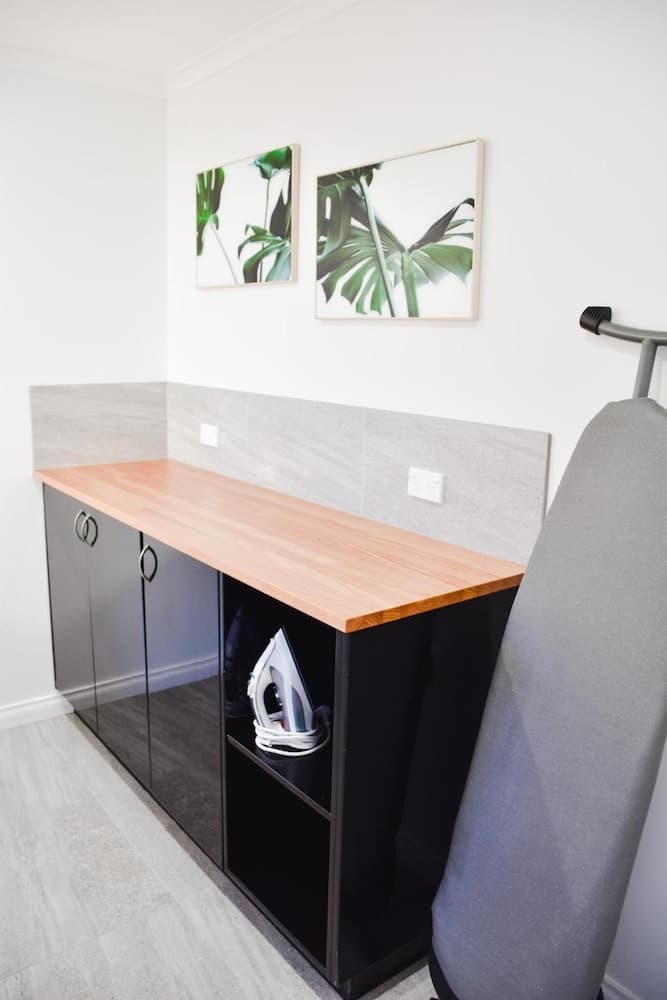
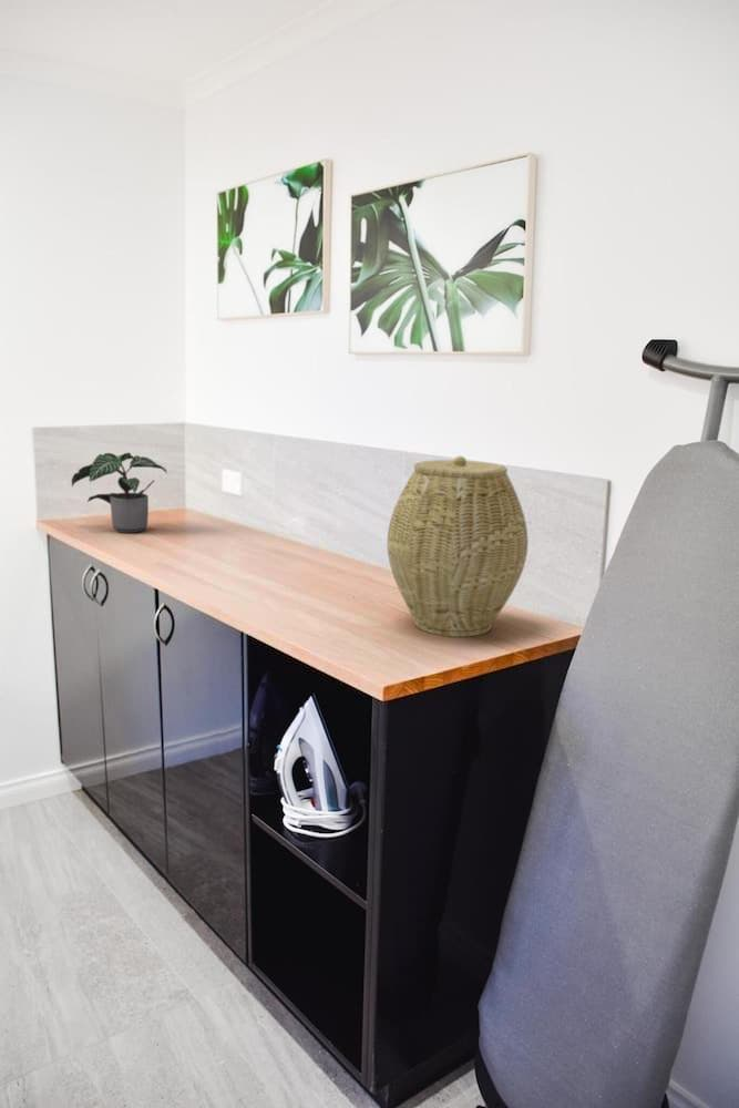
+ woven basket (456, 542)
+ potted plant (121, 493)
